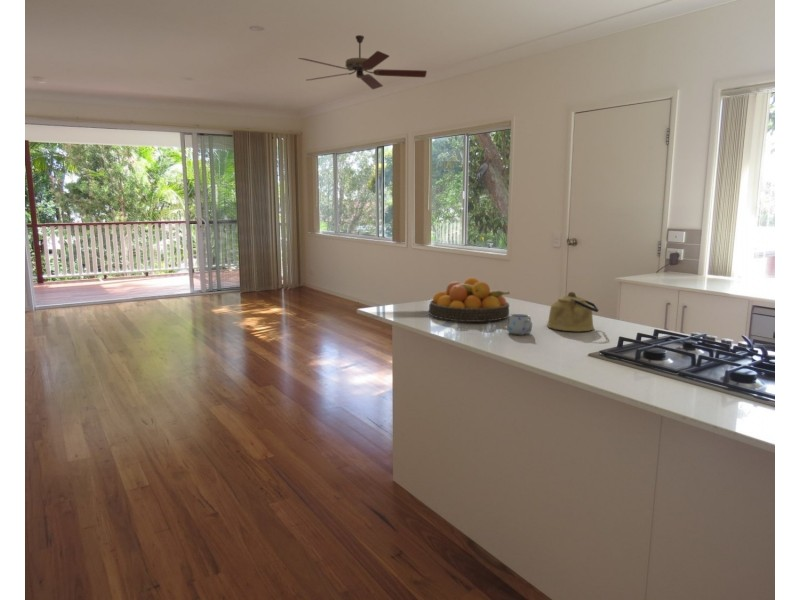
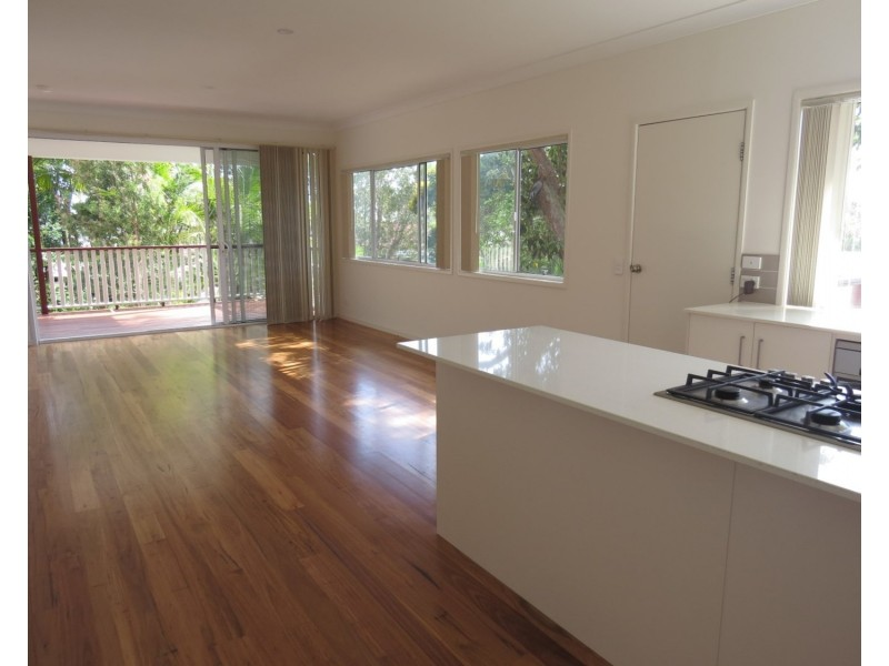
- mug (521, 325)
- ceiling fan (364, 58)
- kettle (571, 308)
- fruit bowl (469, 297)
